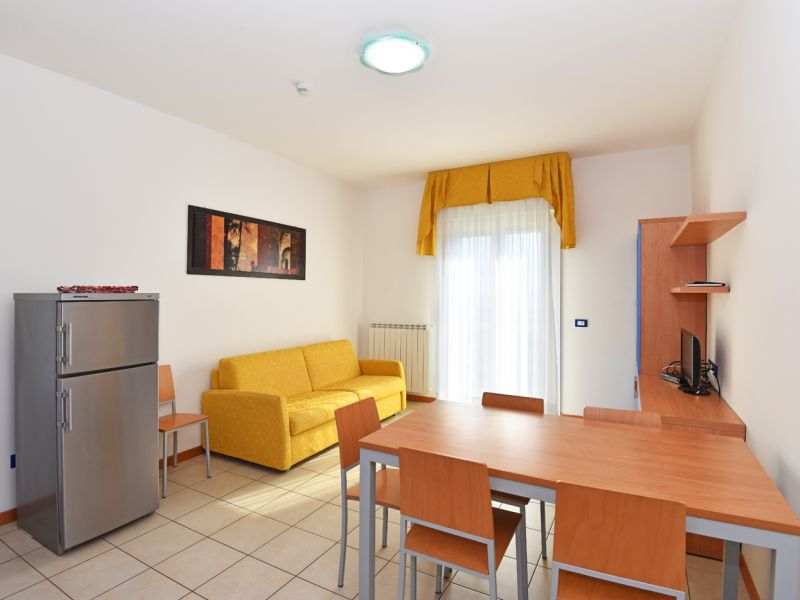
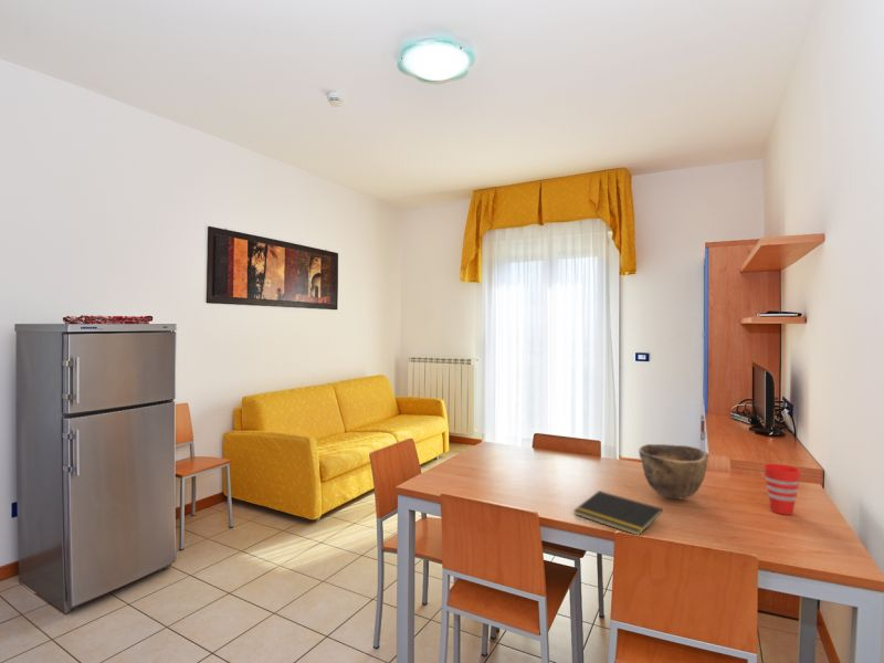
+ bowl (672, 473)
+ notepad (617, 511)
+ cup (781, 490)
